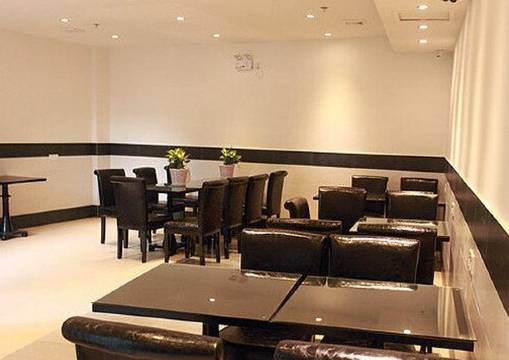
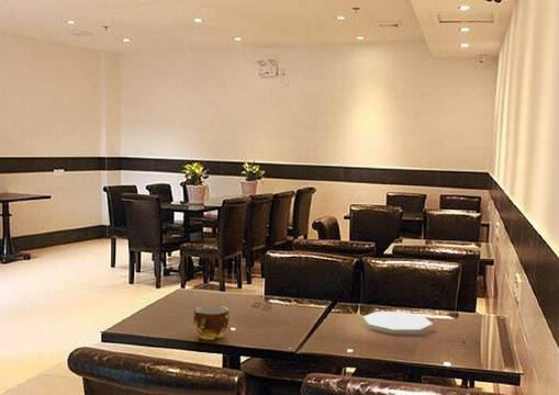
+ plate (396, 318)
+ cup (211, 324)
